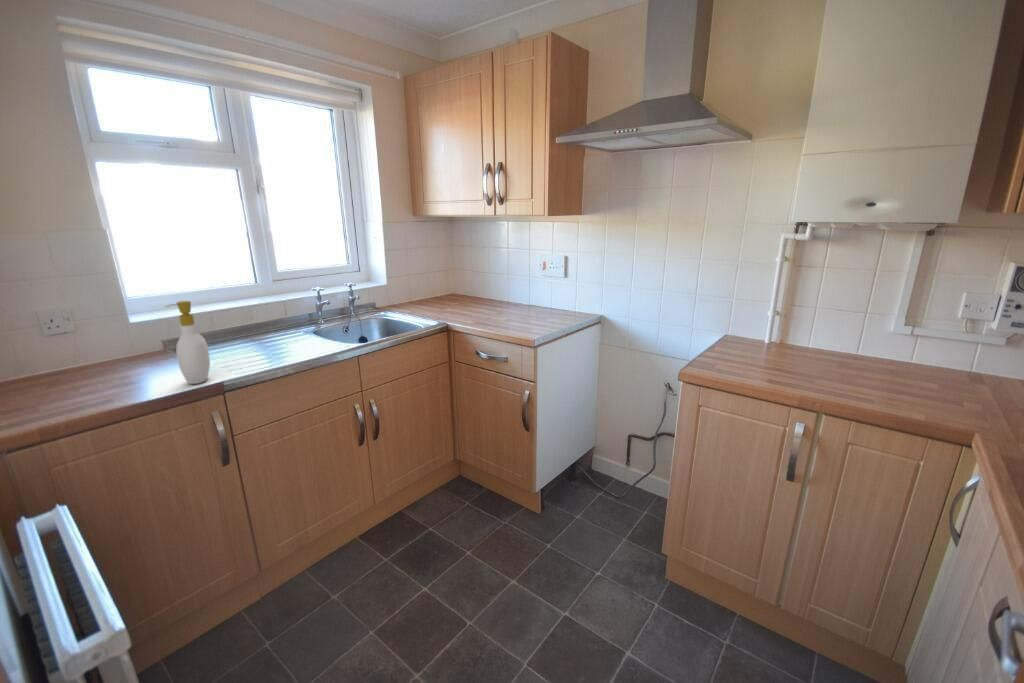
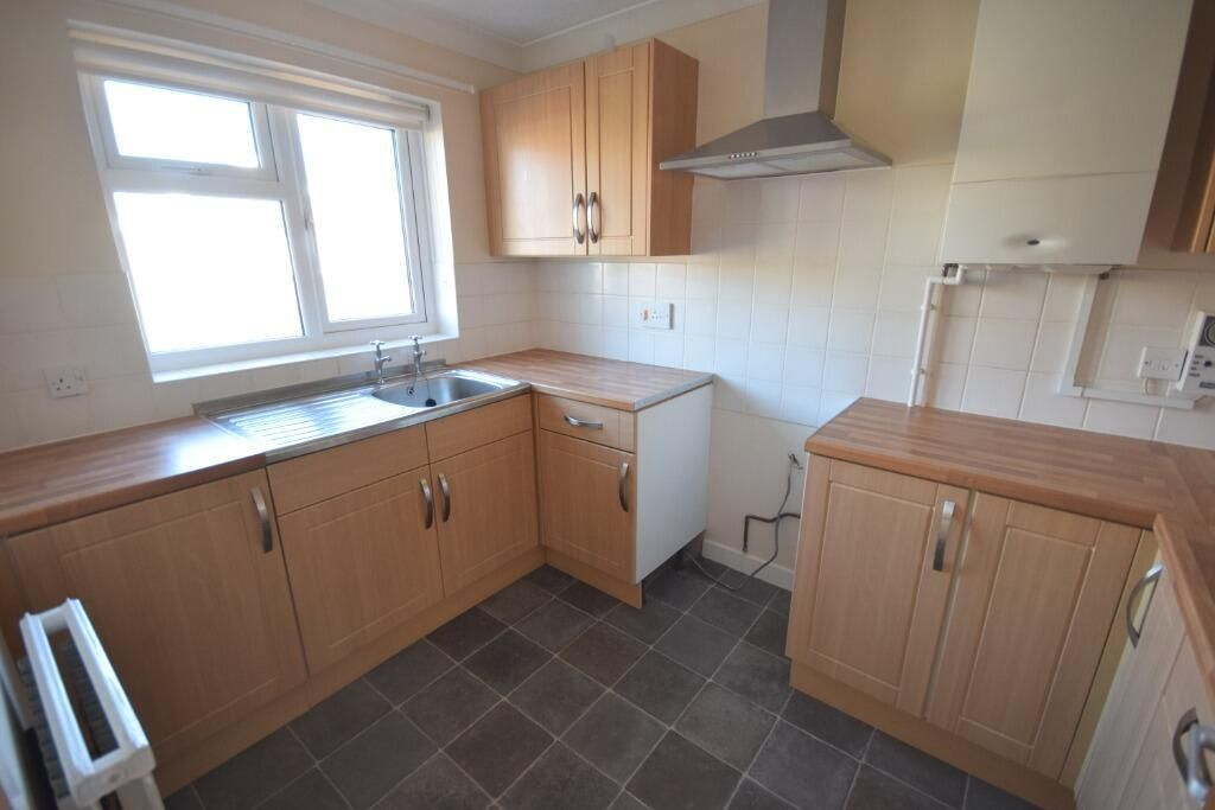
- soap bottle (189, 341)
